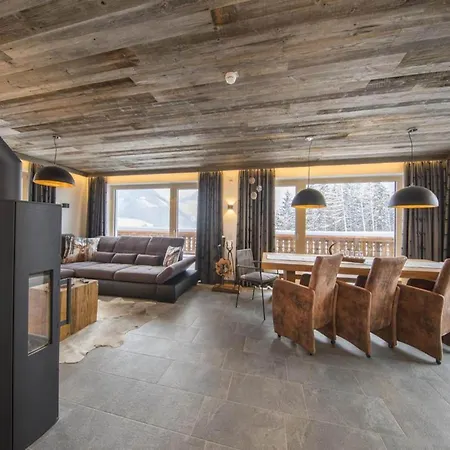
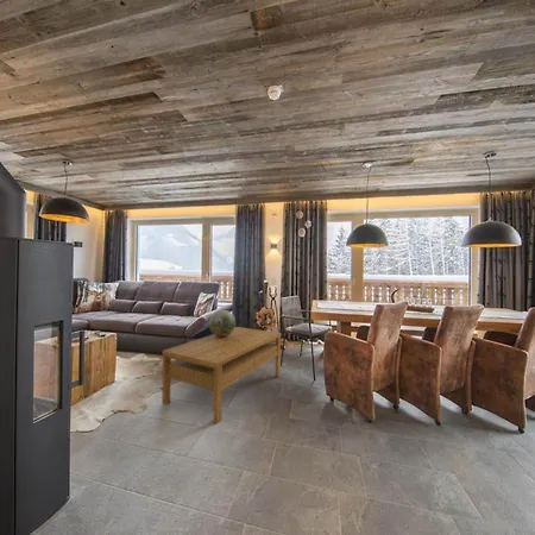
+ decorative sphere (222, 322)
+ coffee table (228, 364)
